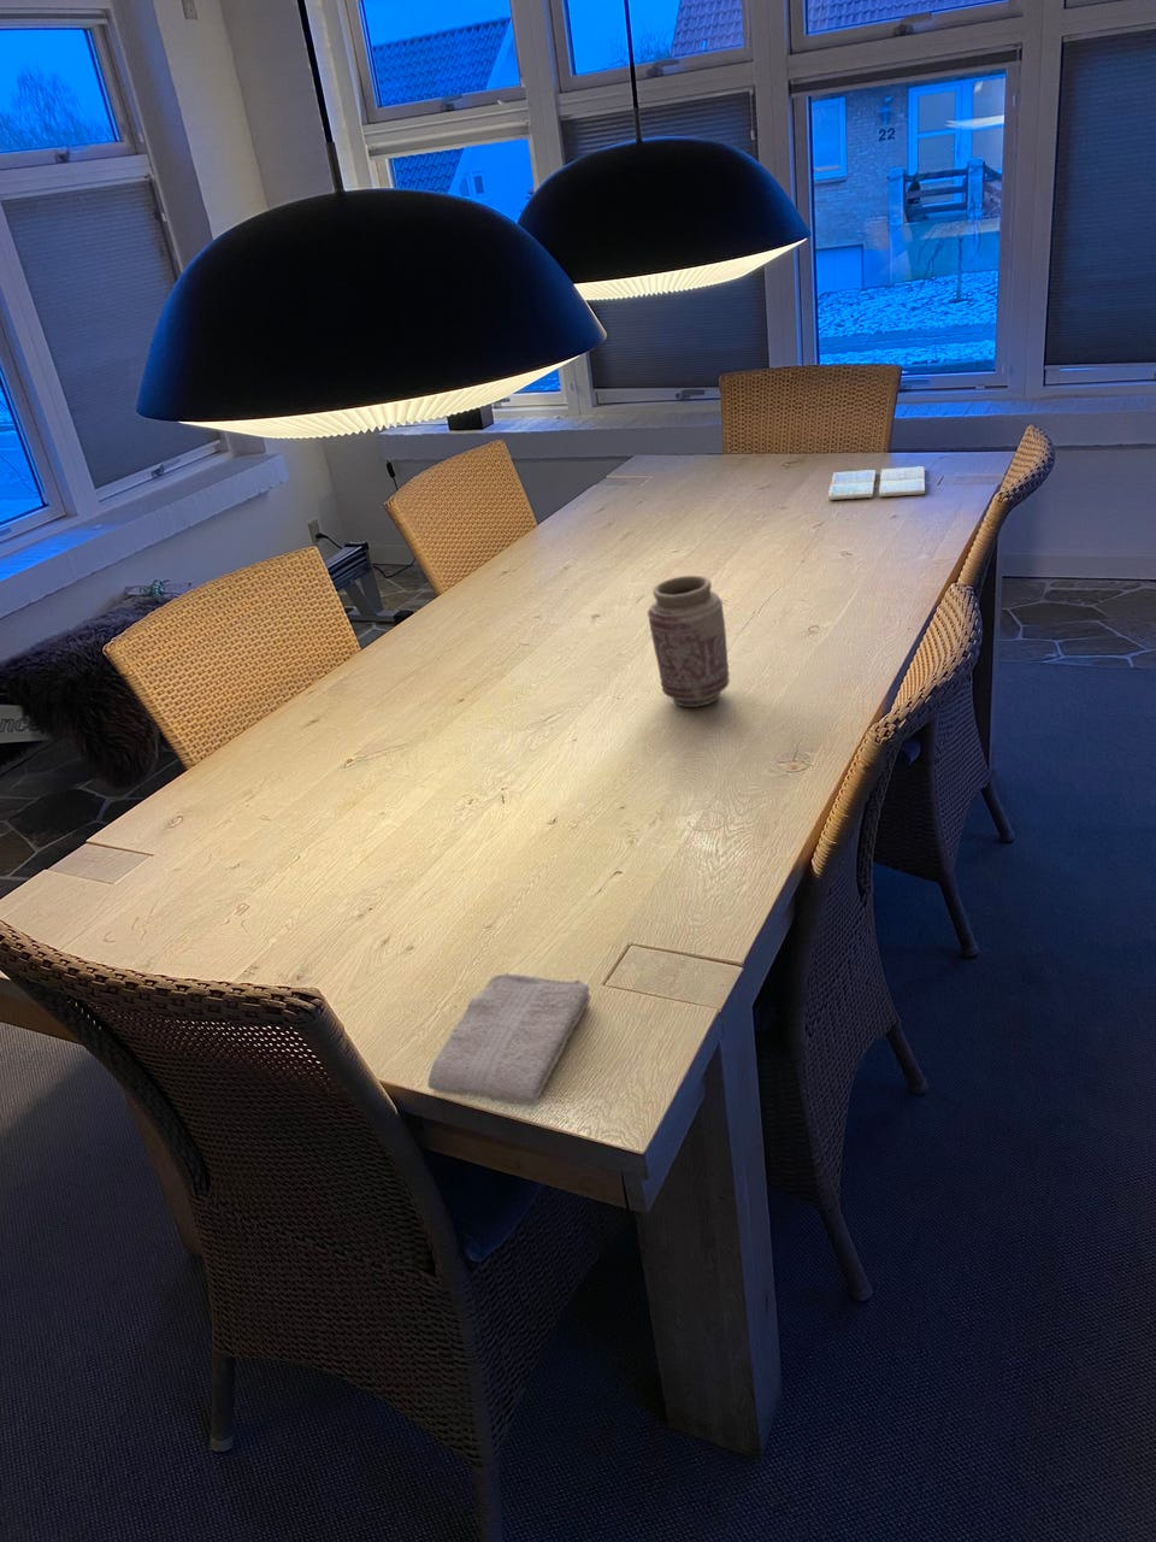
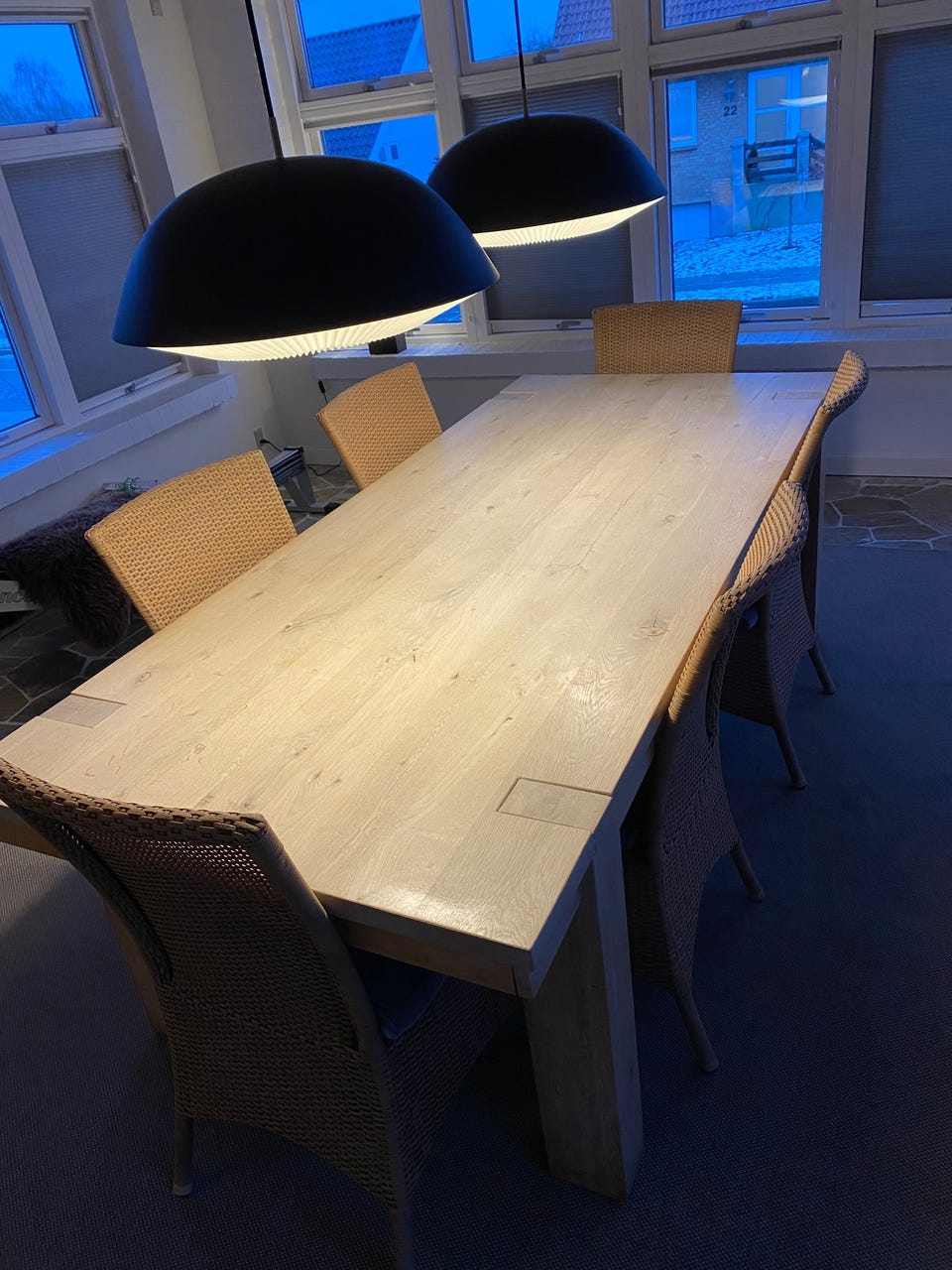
- drink coaster (873, 482)
- vase (688, 642)
- washcloth (512, 1032)
